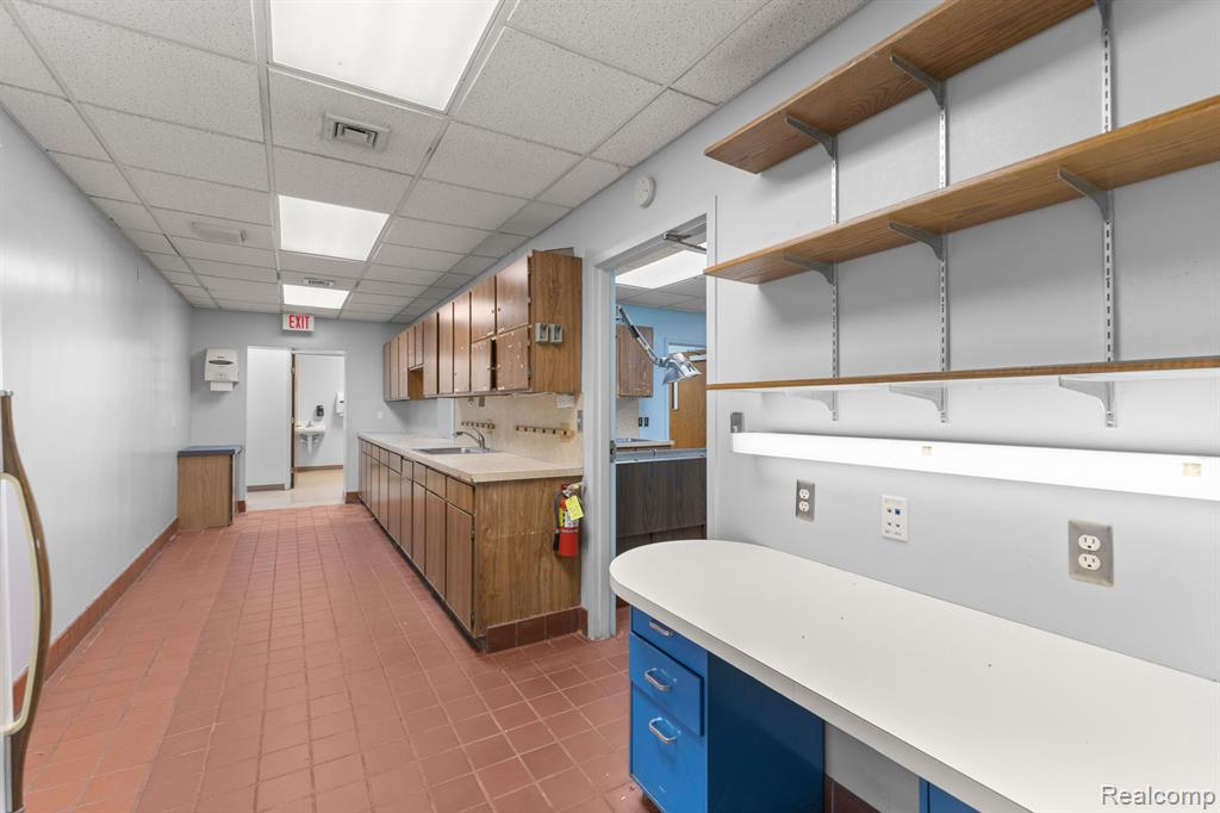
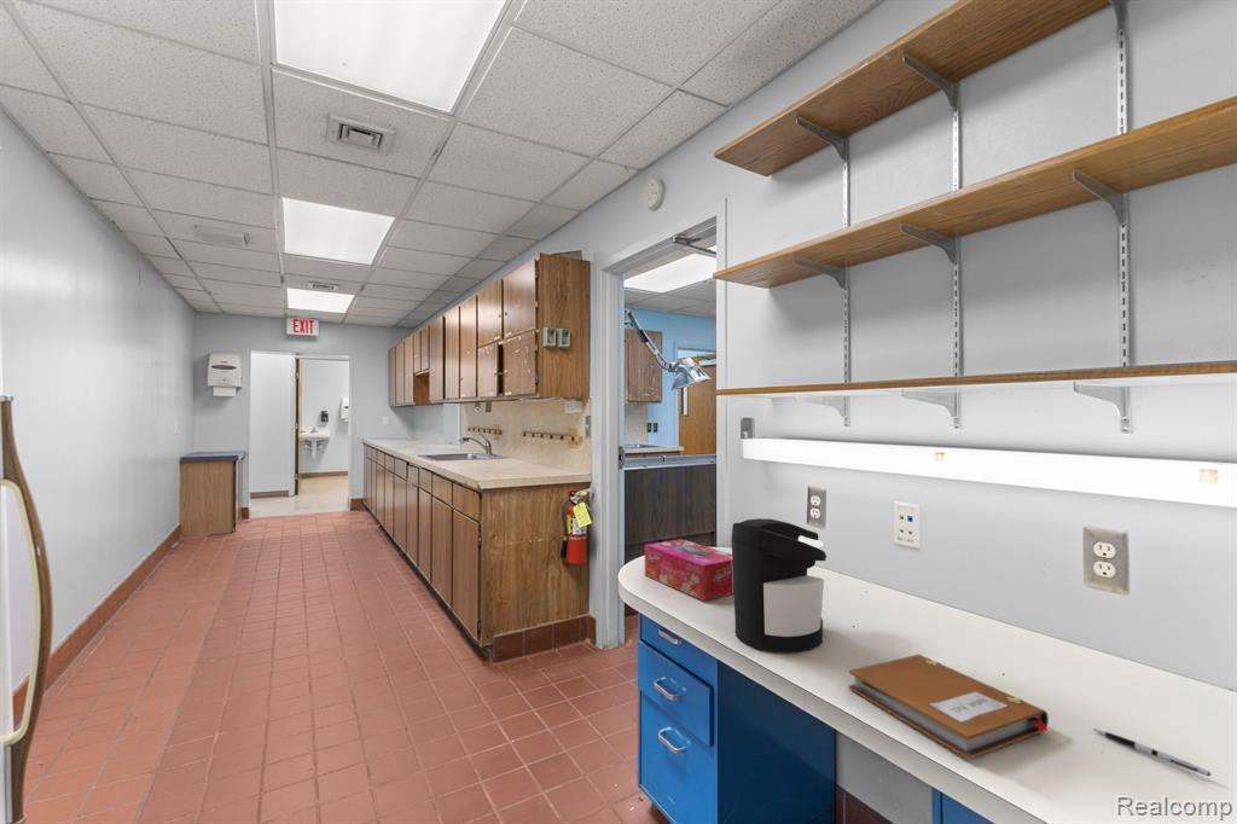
+ pen (1146, 749)
+ coffee maker (782, 575)
+ tissue box (691, 567)
+ notebook (945, 700)
